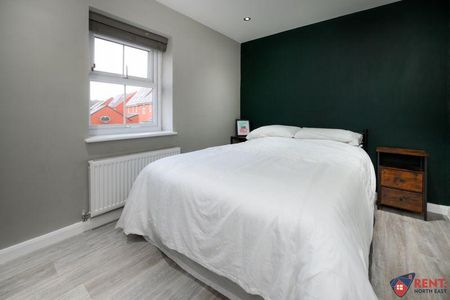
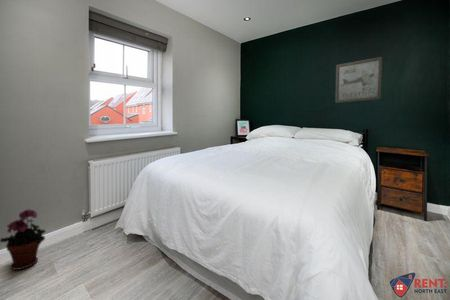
+ wall art (357, 81)
+ potted plant (24, 237)
